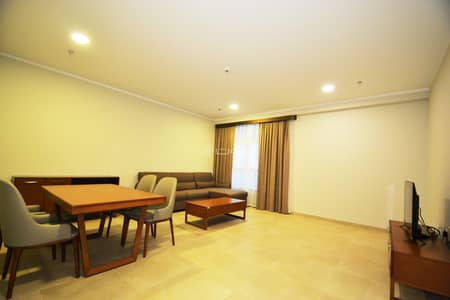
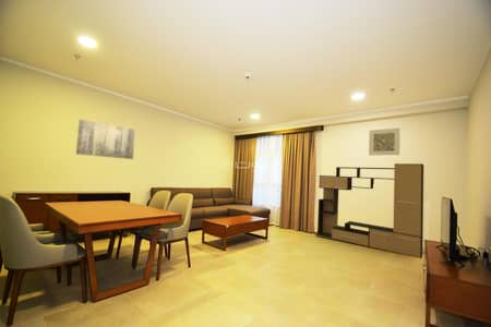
+ wall art (108, 141)
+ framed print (383, 142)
+ media console (363, 187)
